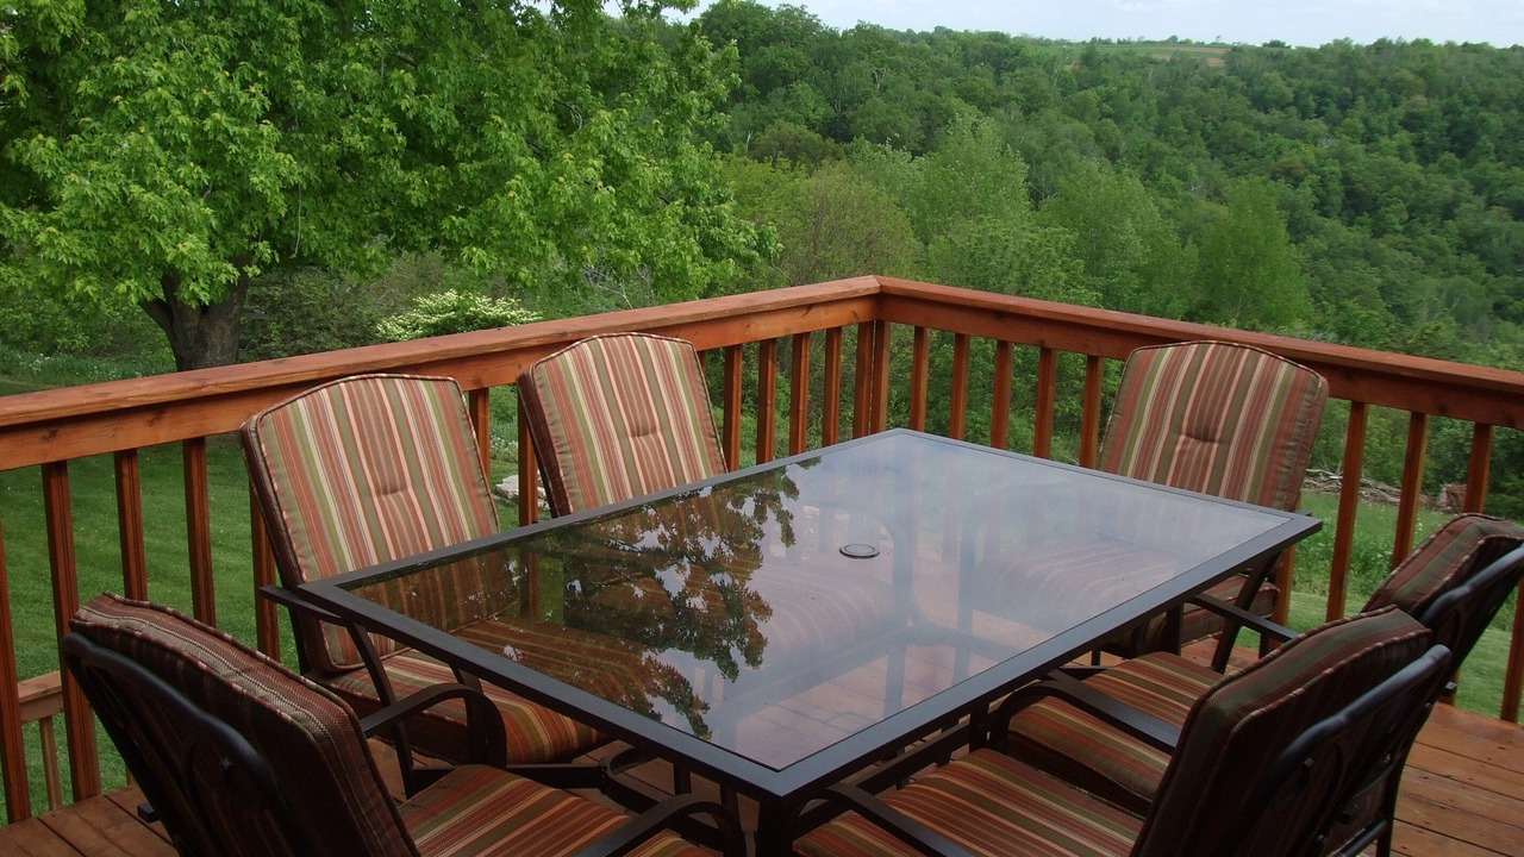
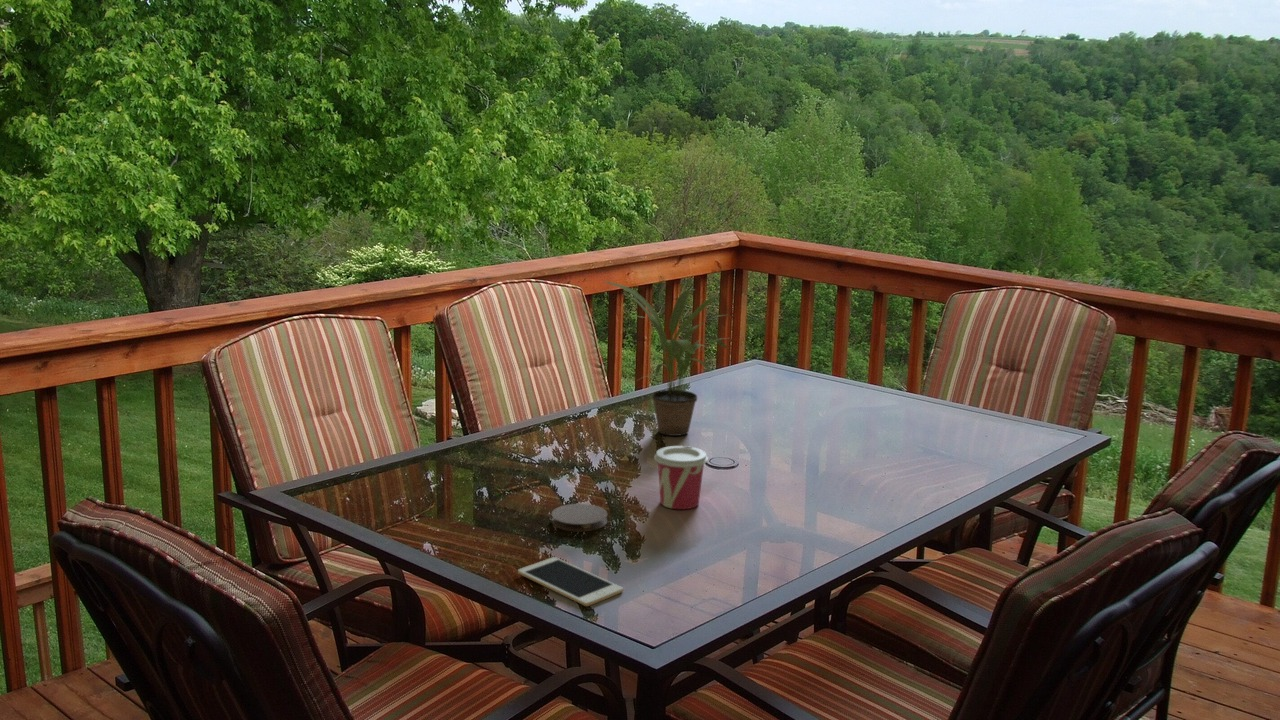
+ cell phone (569, 580)
+ potted plant (665, 357)
+ cup (680, 478)
+ coaster (579, 517)
